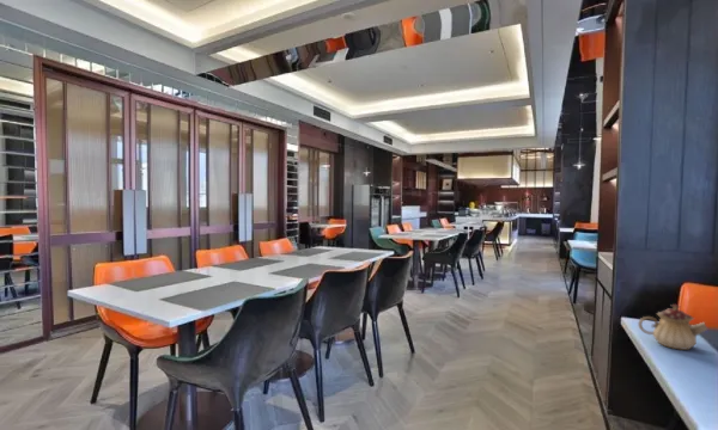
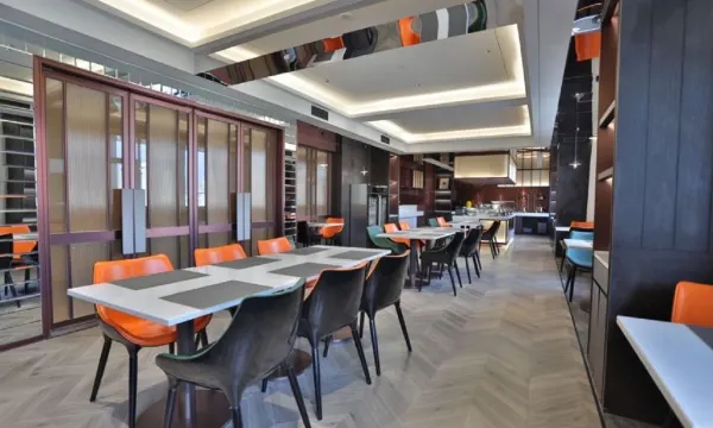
- teapot (671, 324)
